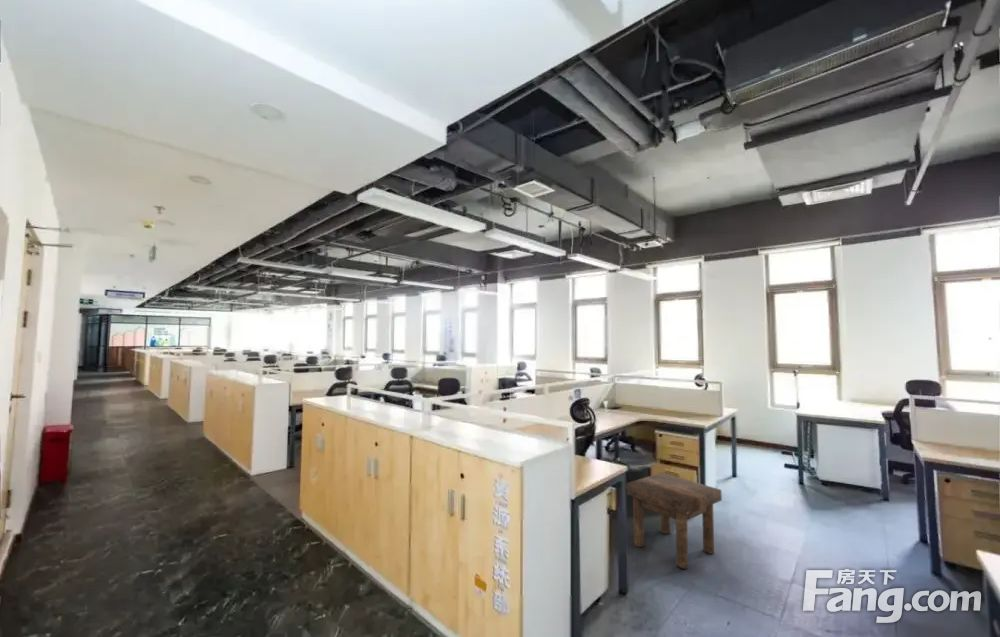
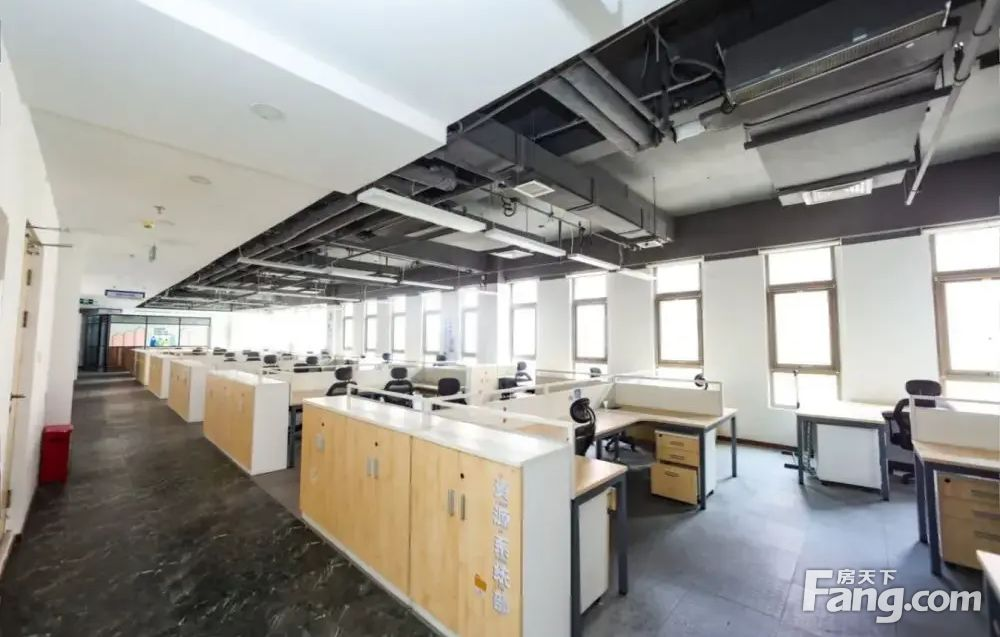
- stool (673, 517)
